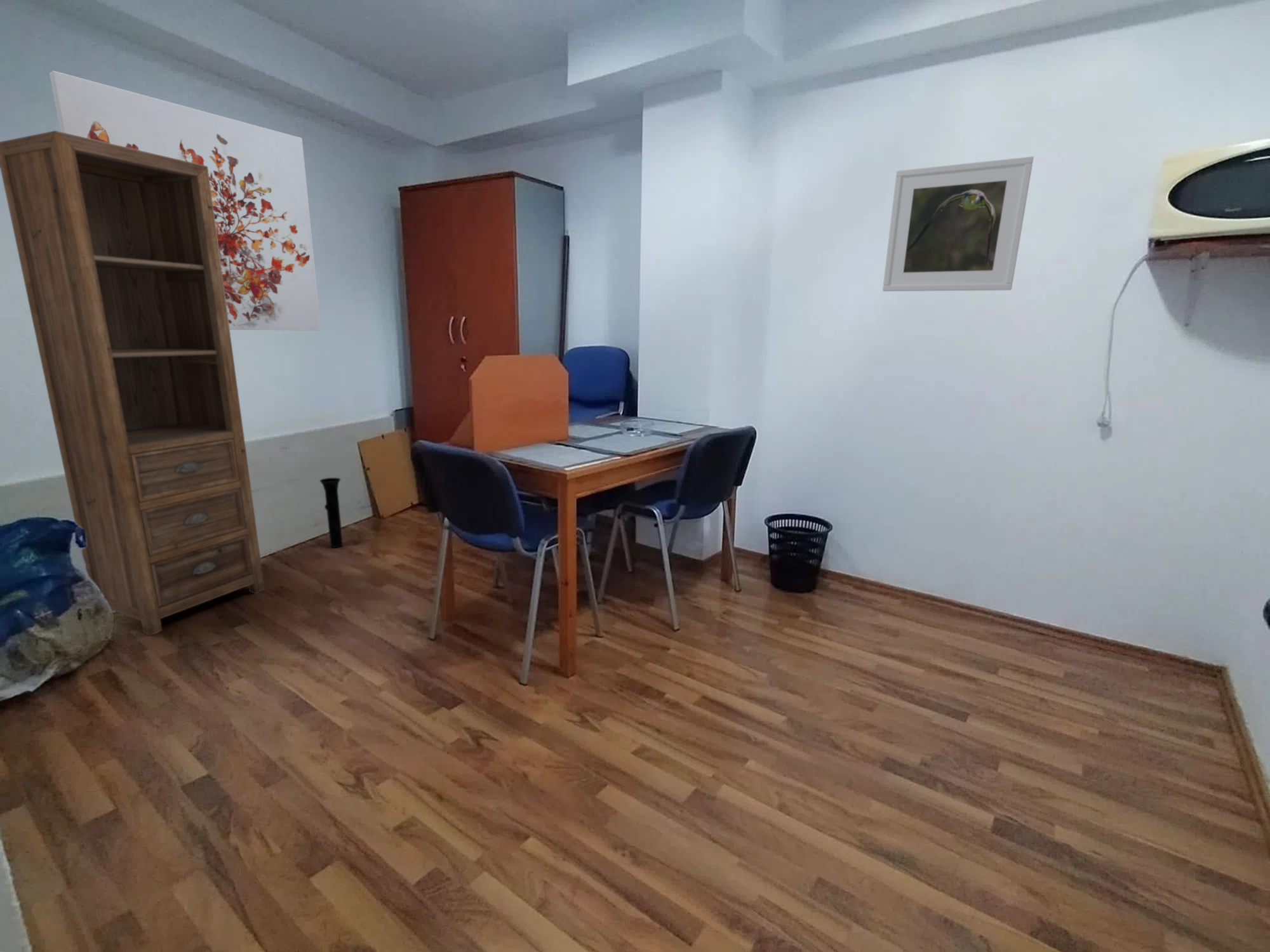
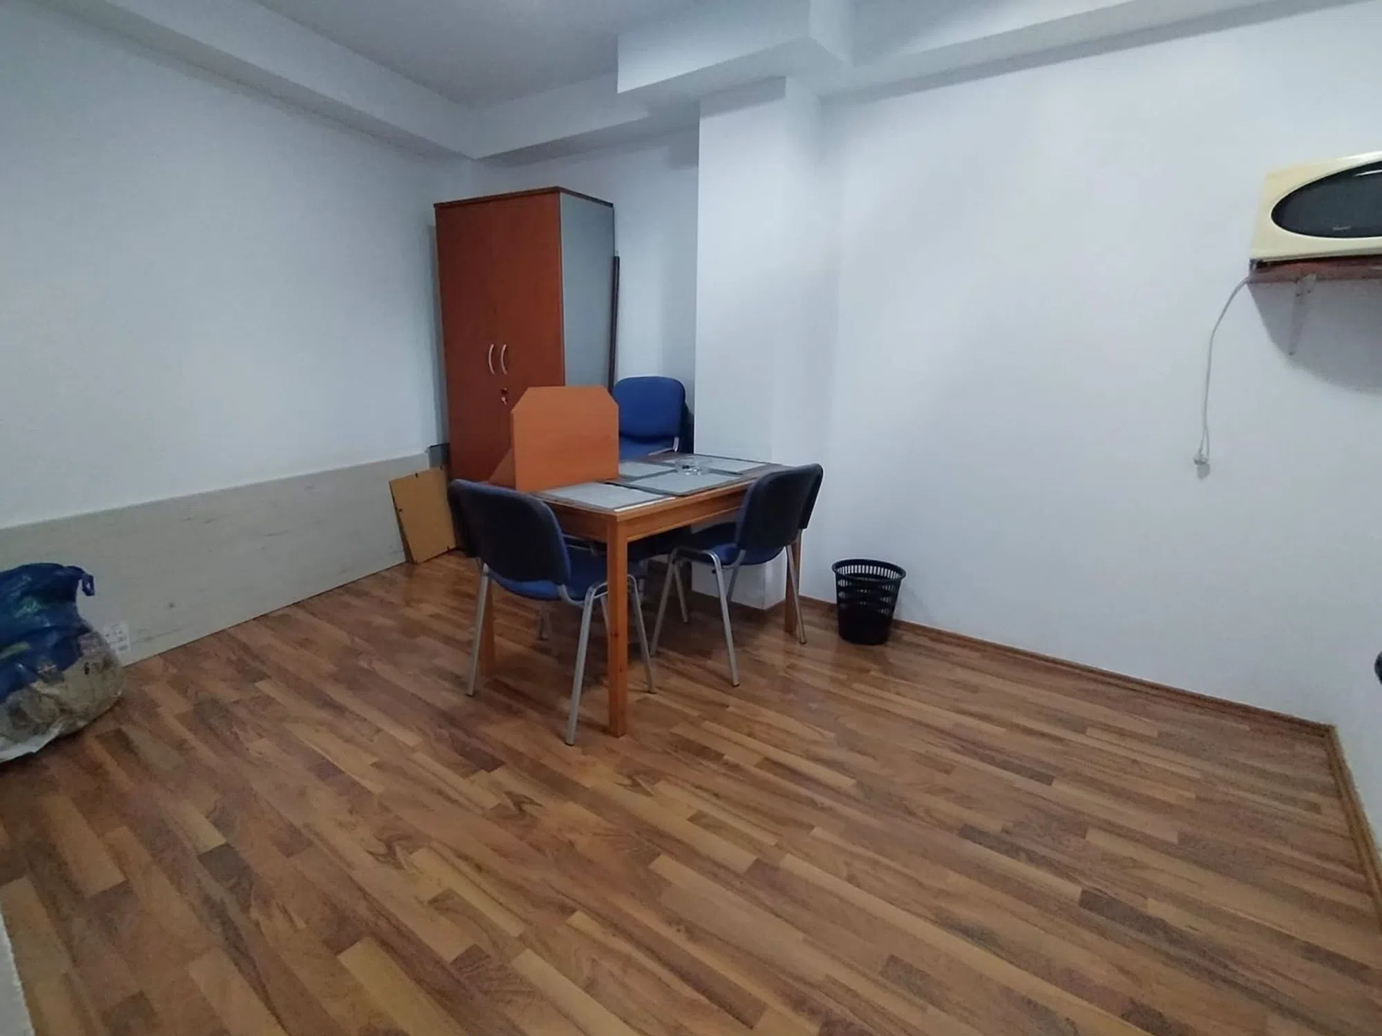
- vase (333, 513)
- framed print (952, 228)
- shelf (149, 398)
- wall art (215, 224)
